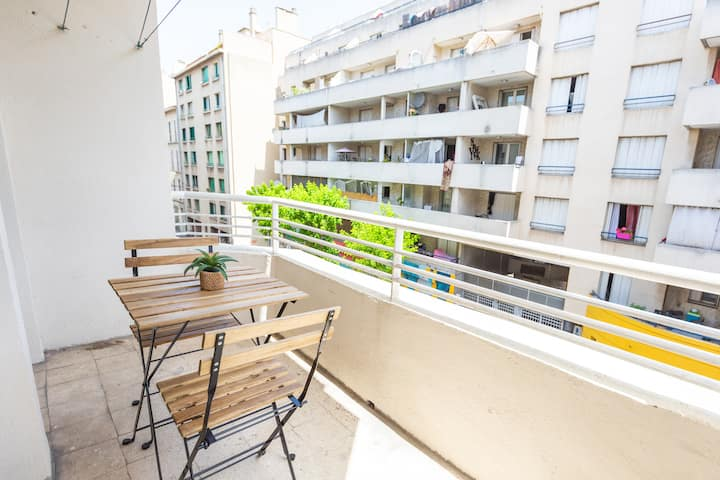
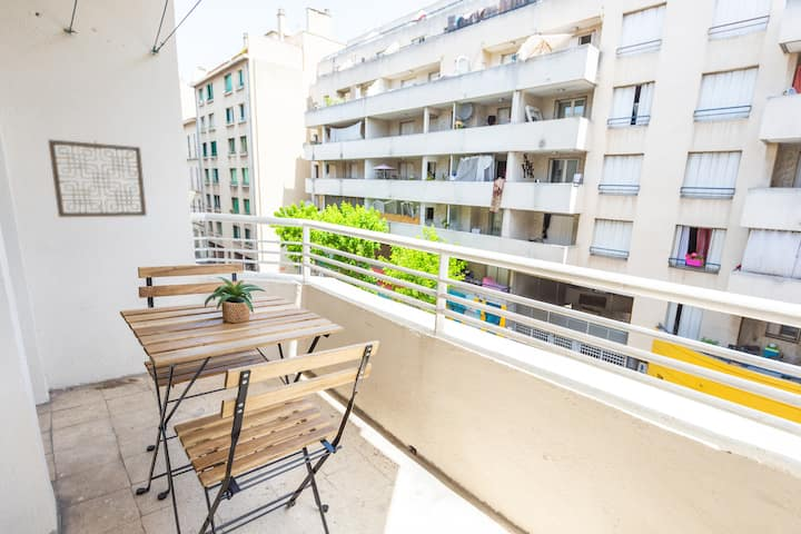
+ wall art (100, 178)
